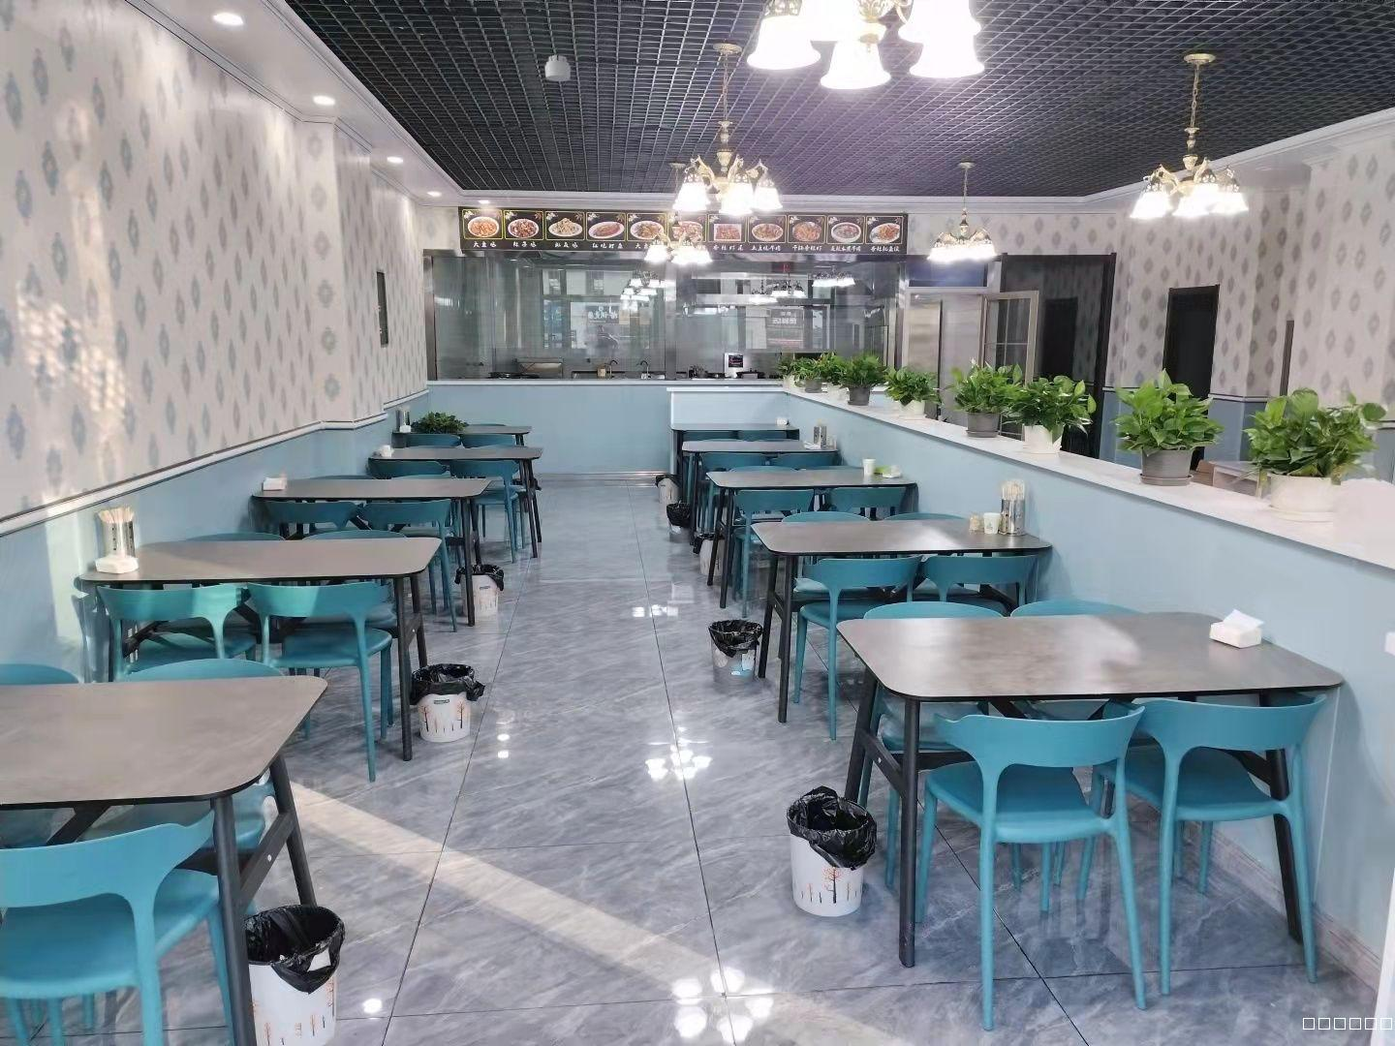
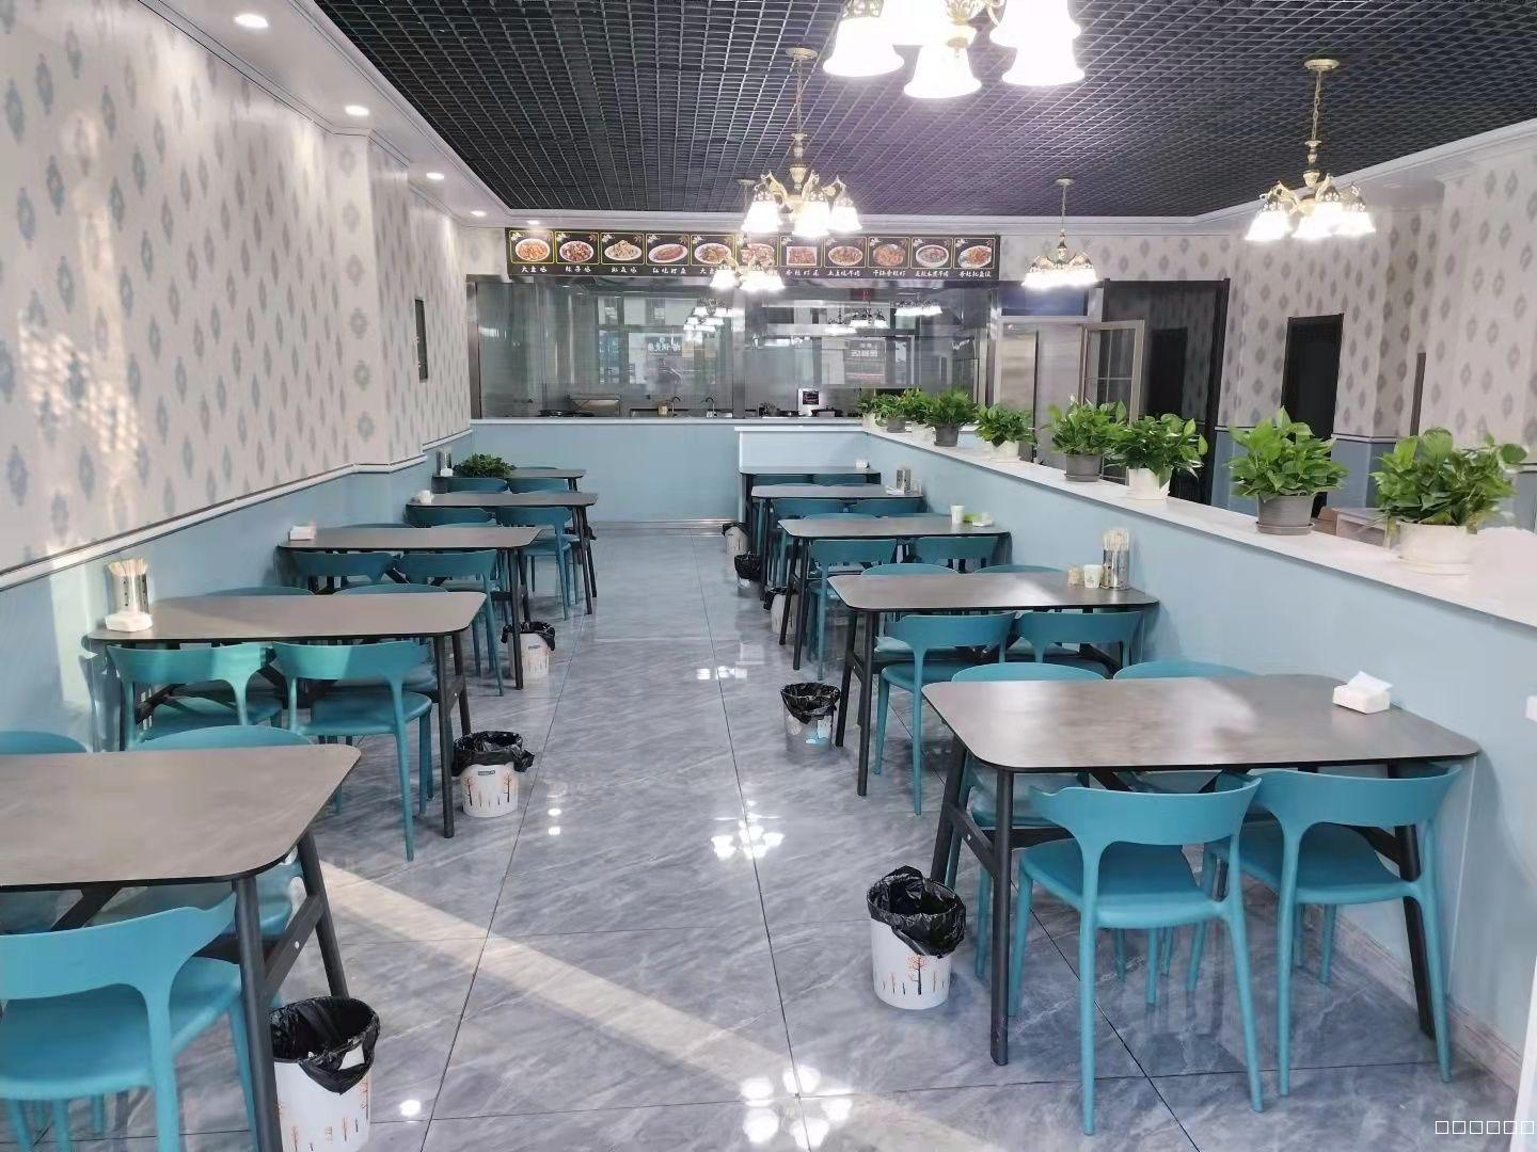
- smoke detector (557, 68)
